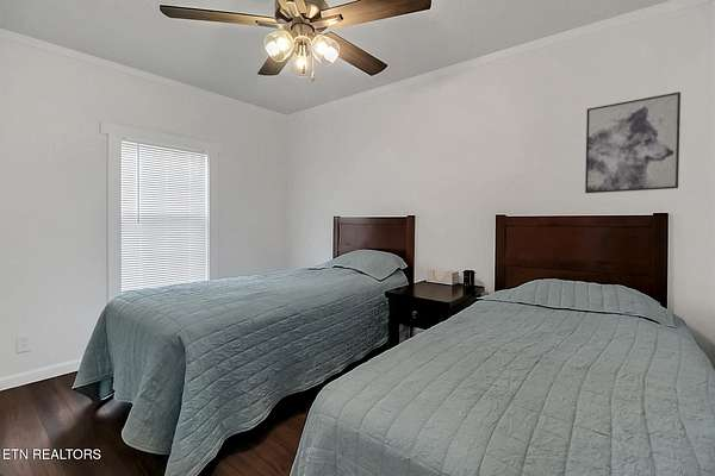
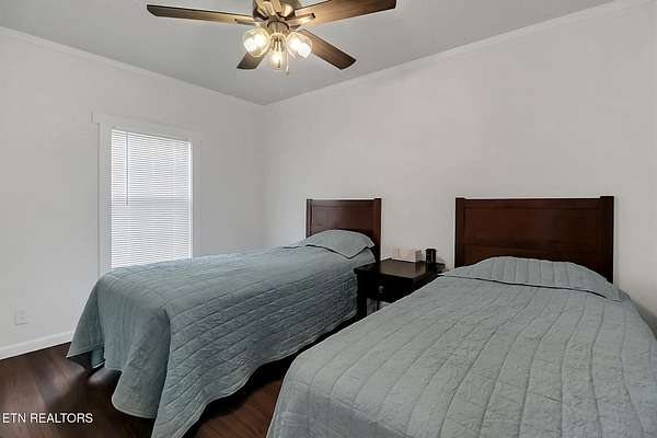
- wall art (629, 145)
